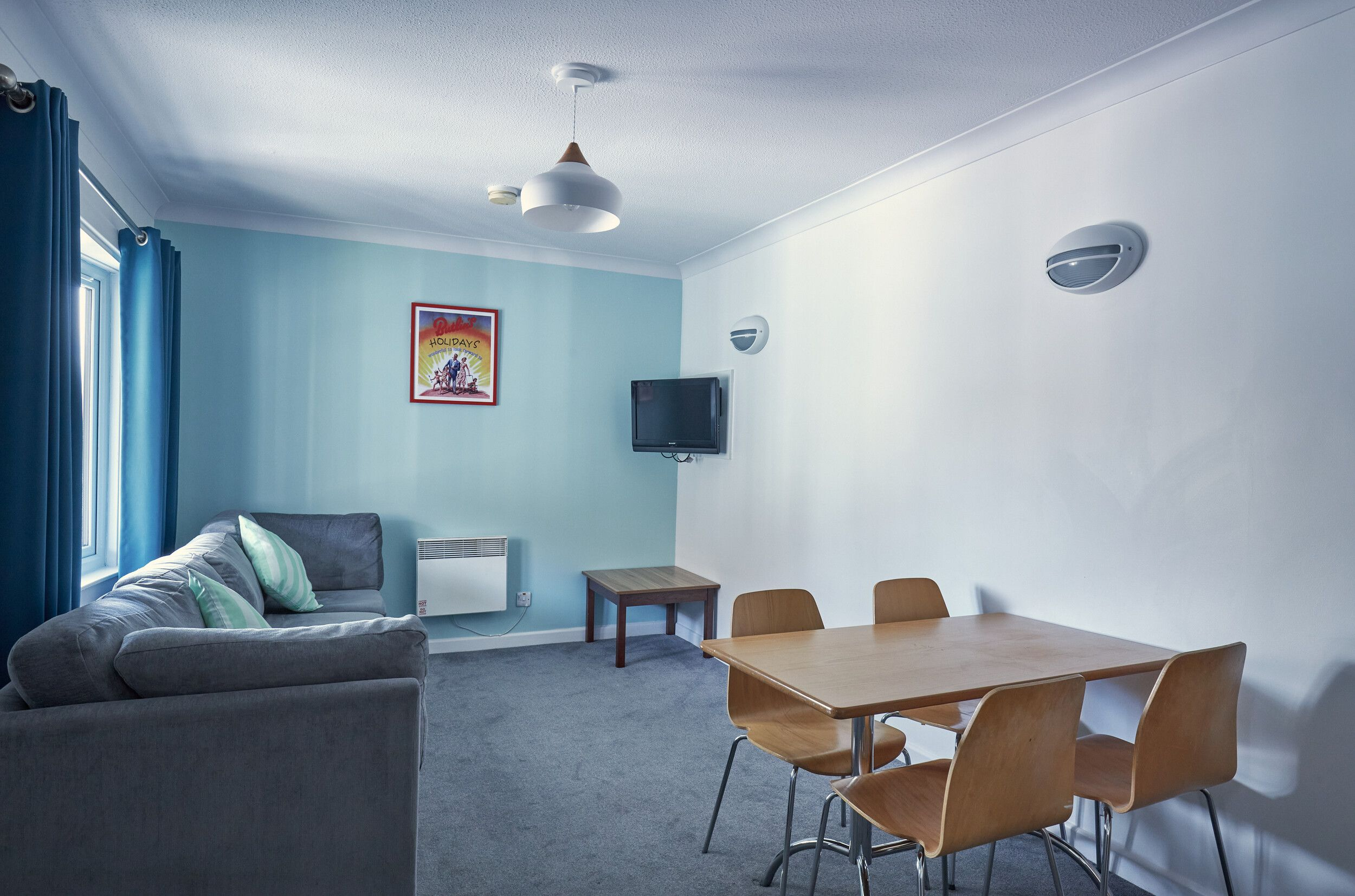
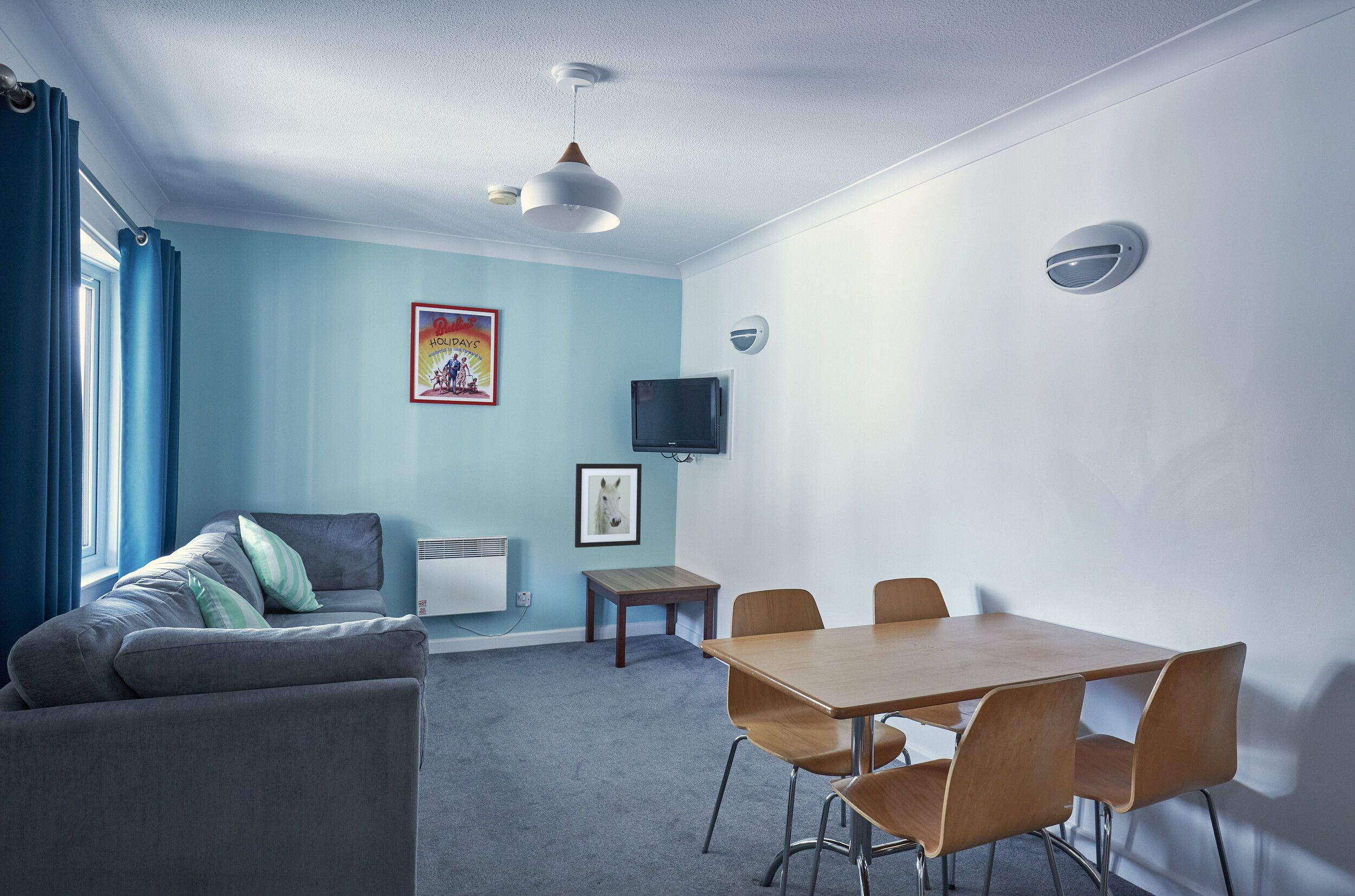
+ wall art (609, 505)
